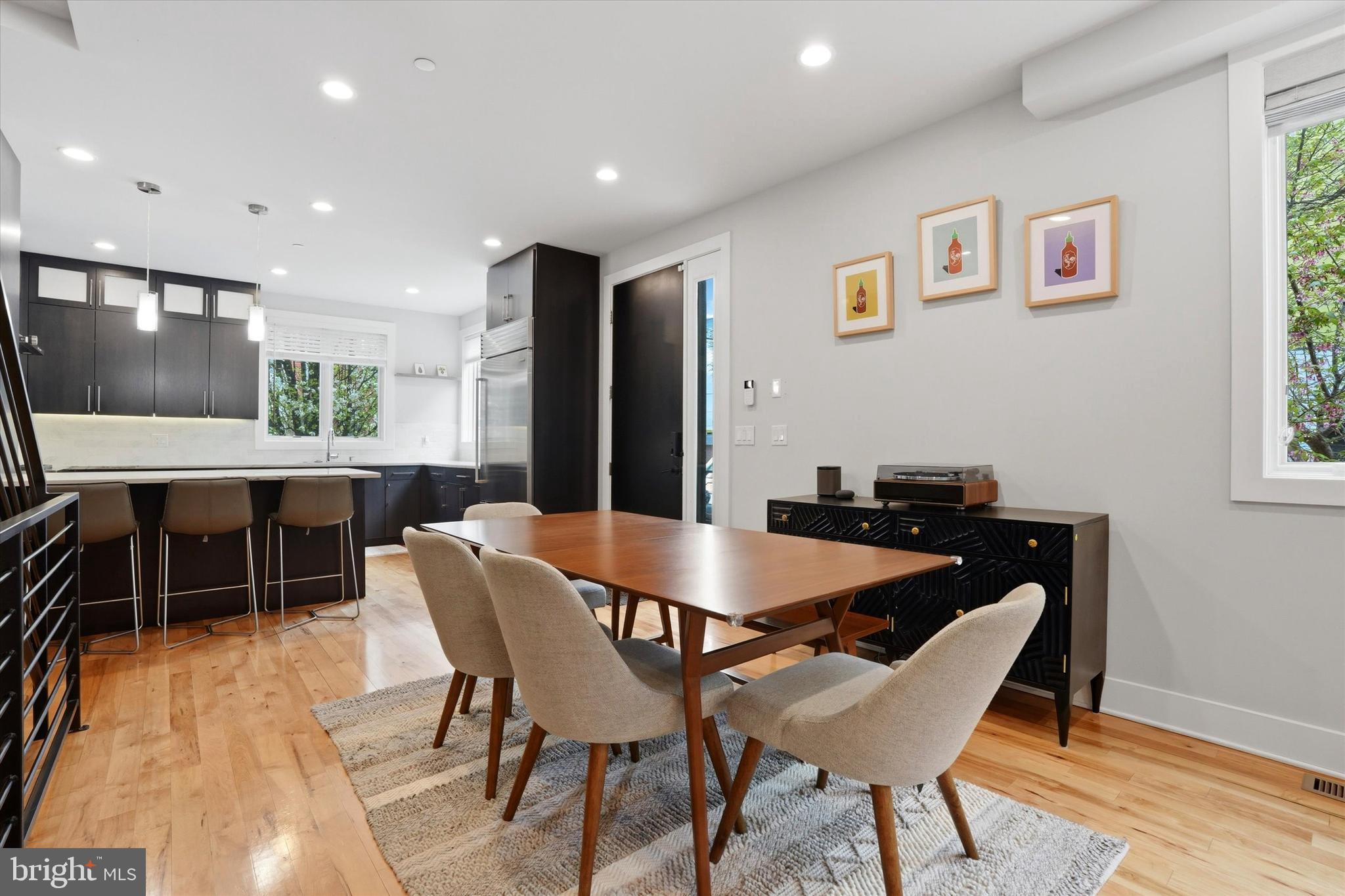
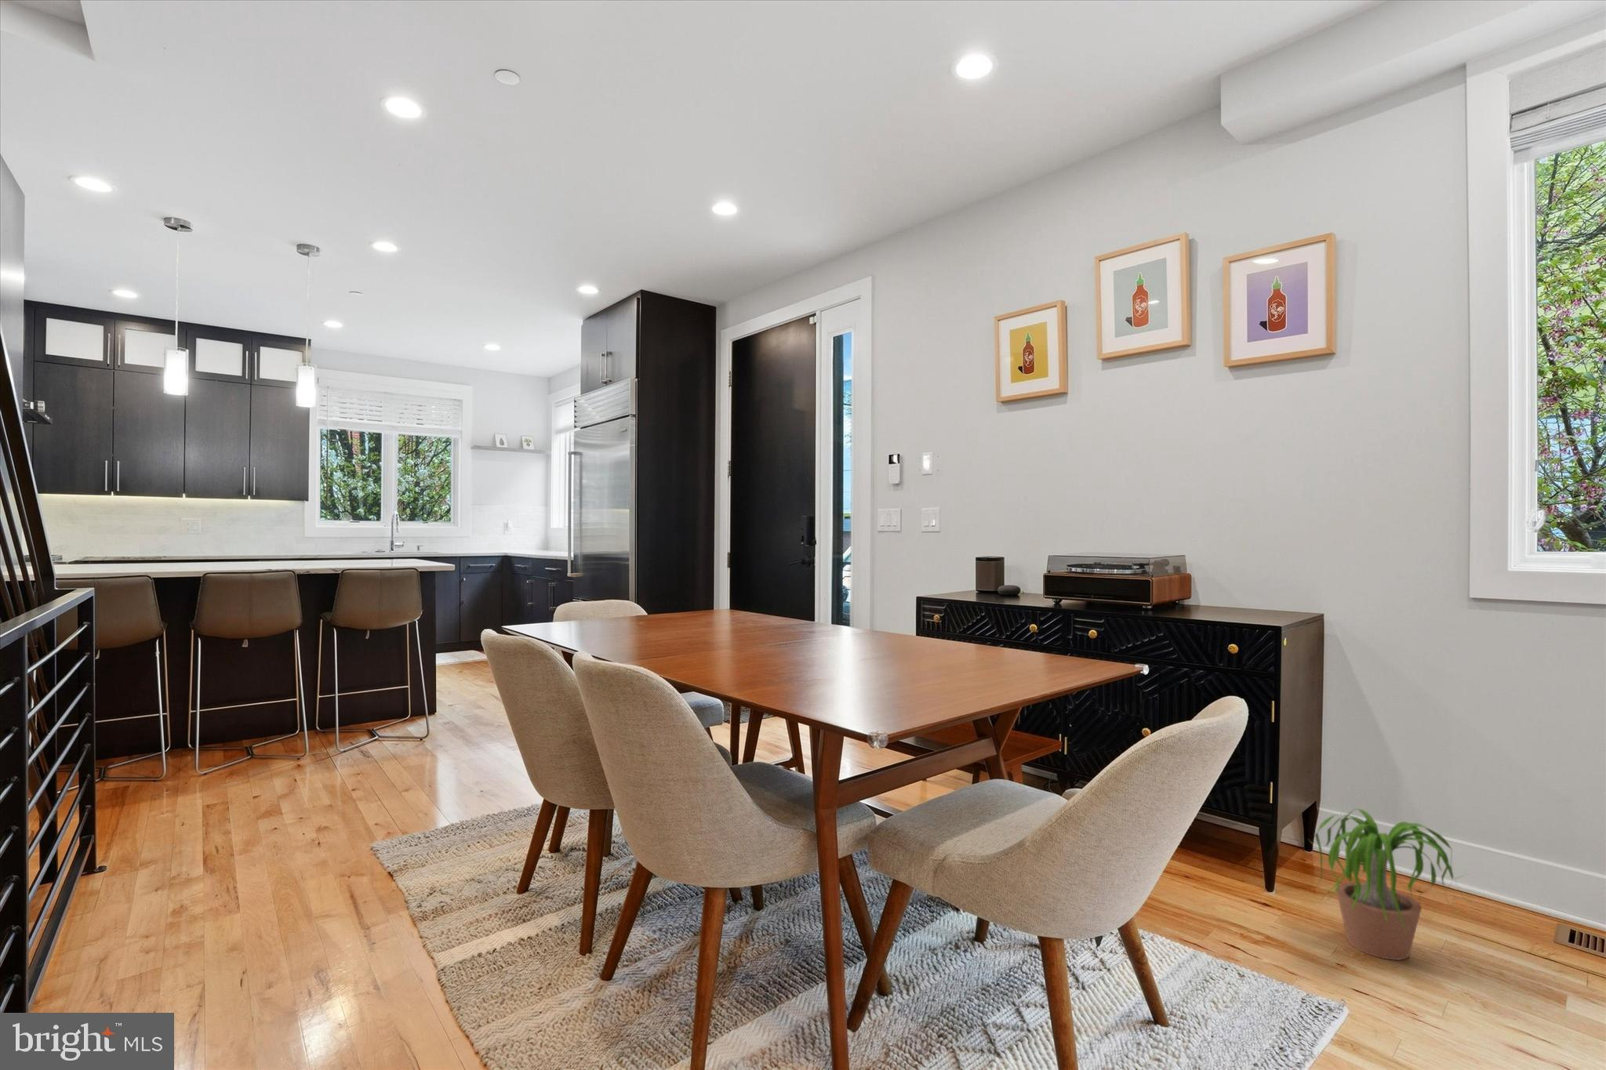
+ potted plant (1377, 878)
